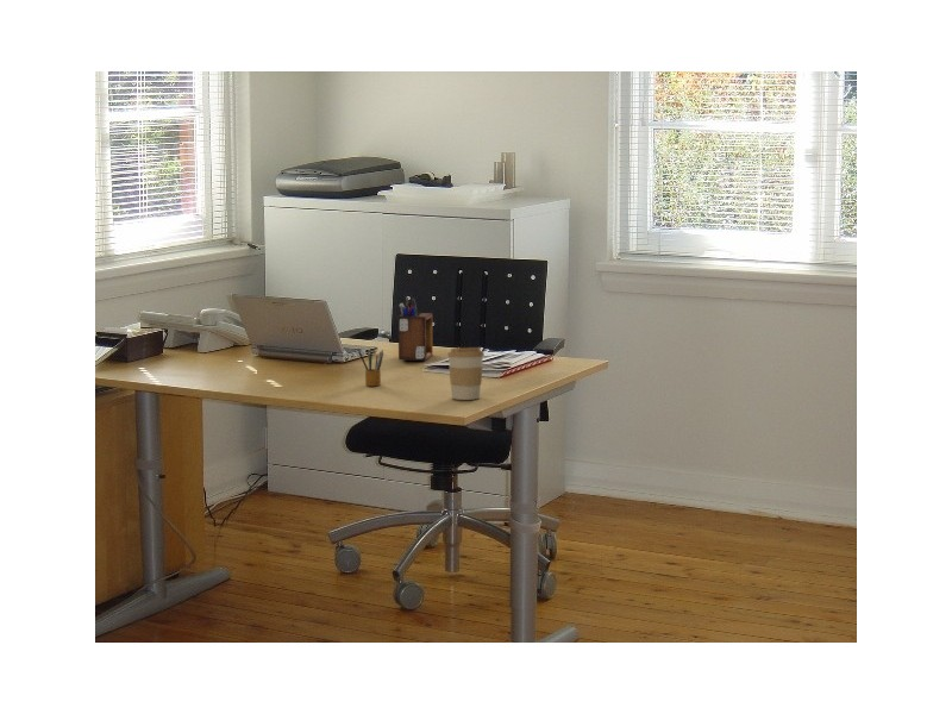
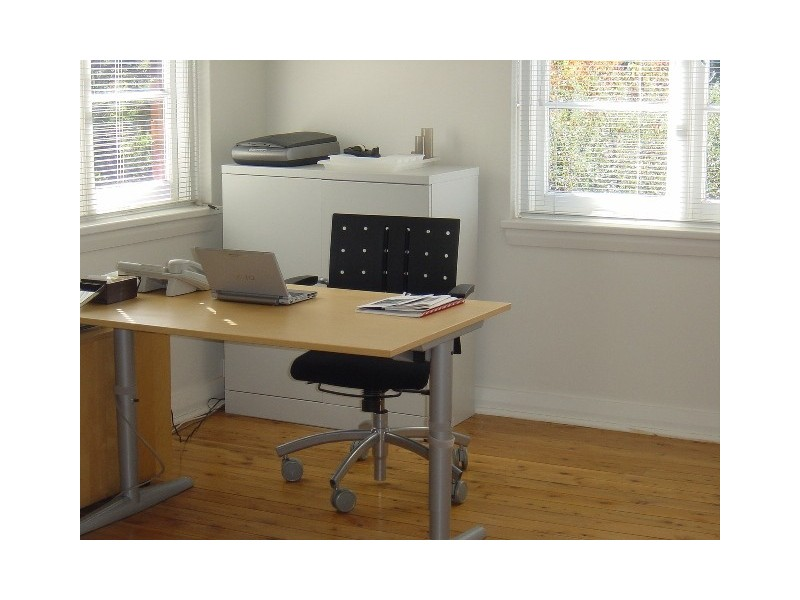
- coffee cup (465, 371)
- pencil box (370, 365)
- desk organizer (415, 327)
